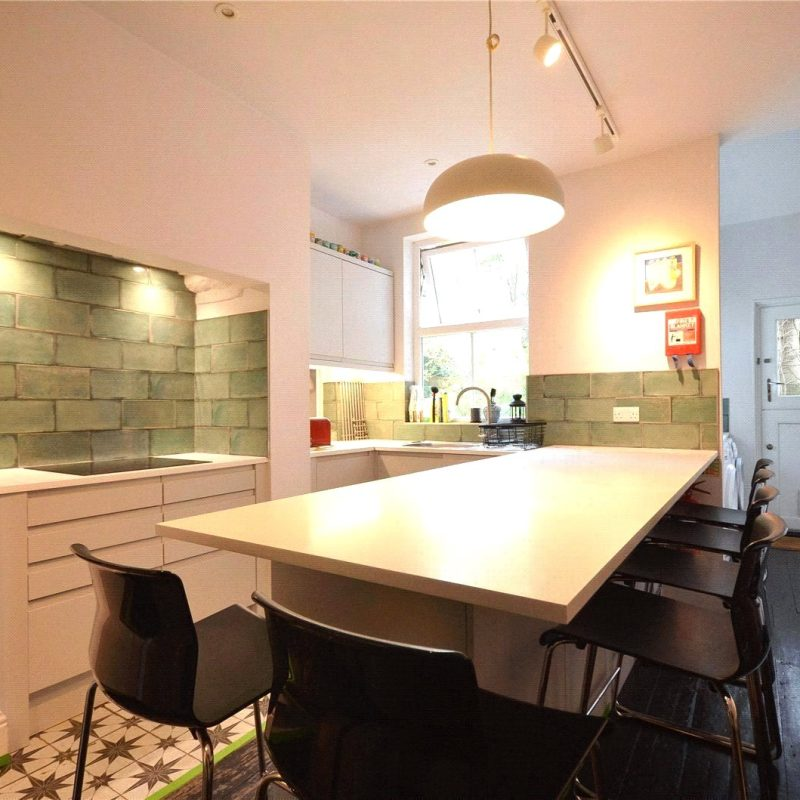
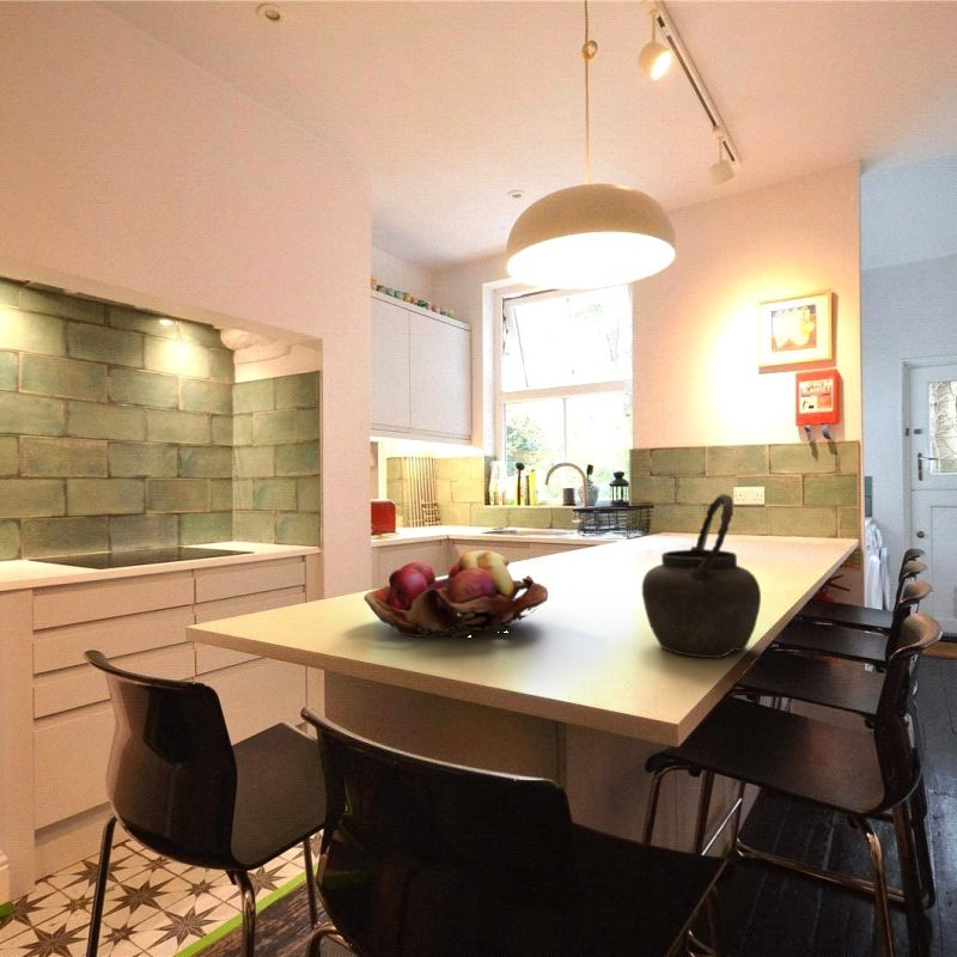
+ kettle (702, 568)
+ fruit basket (461, 590)
